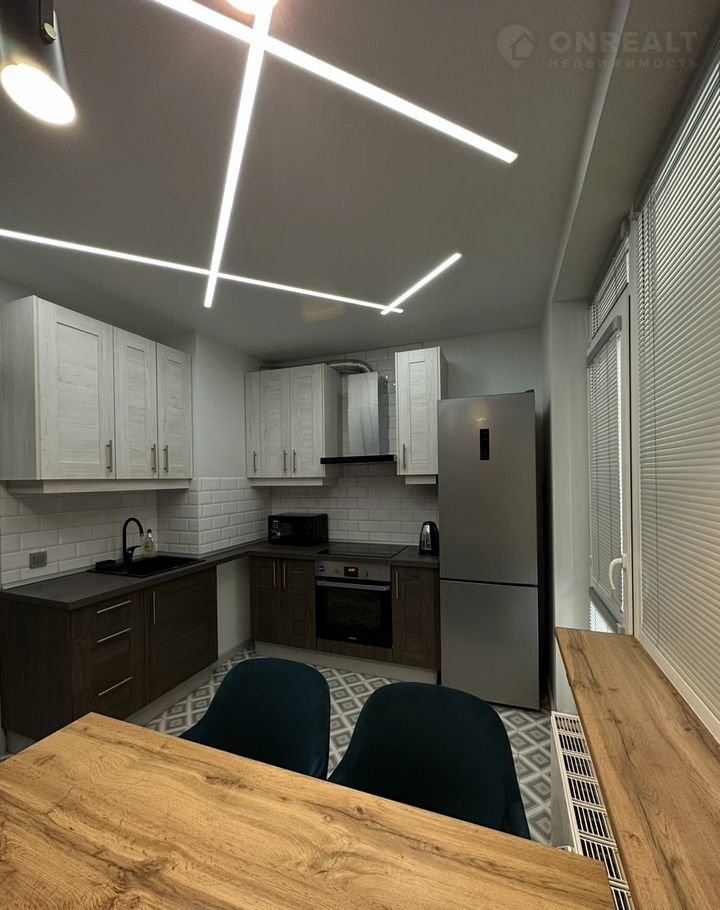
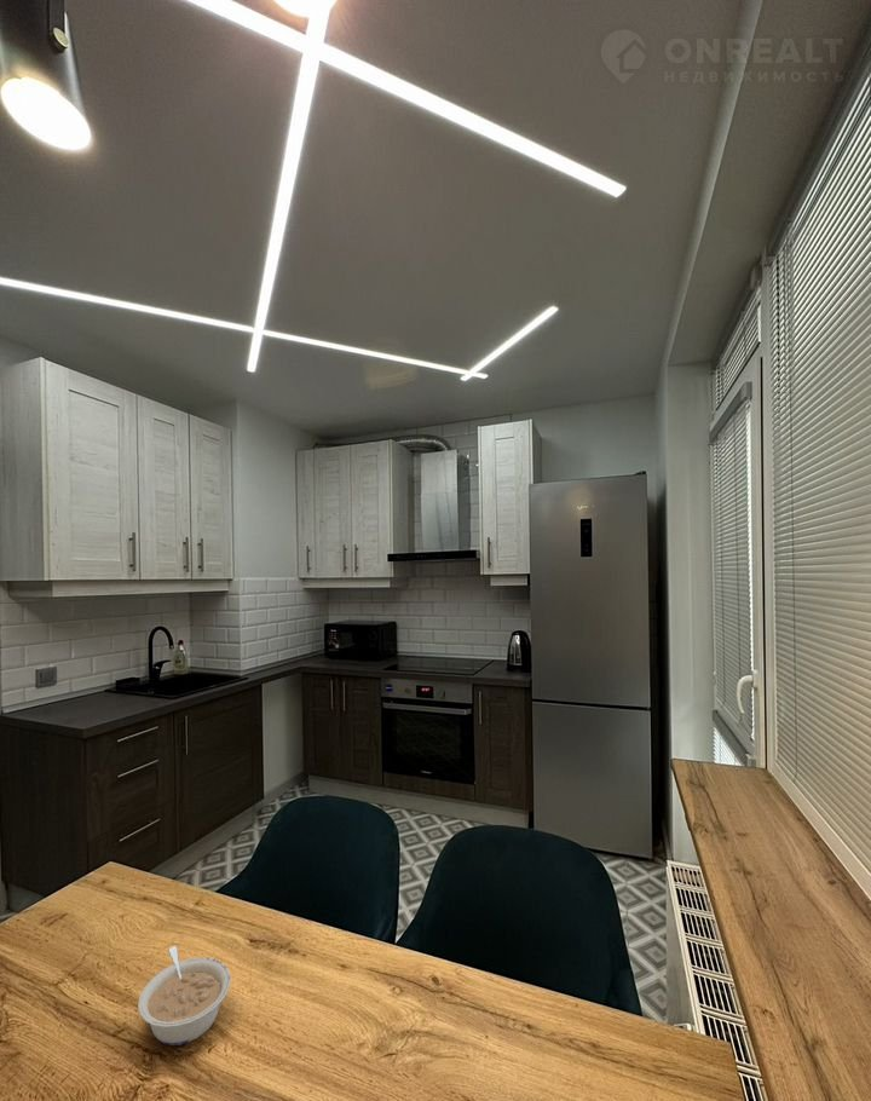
+ legume (183, 999)
